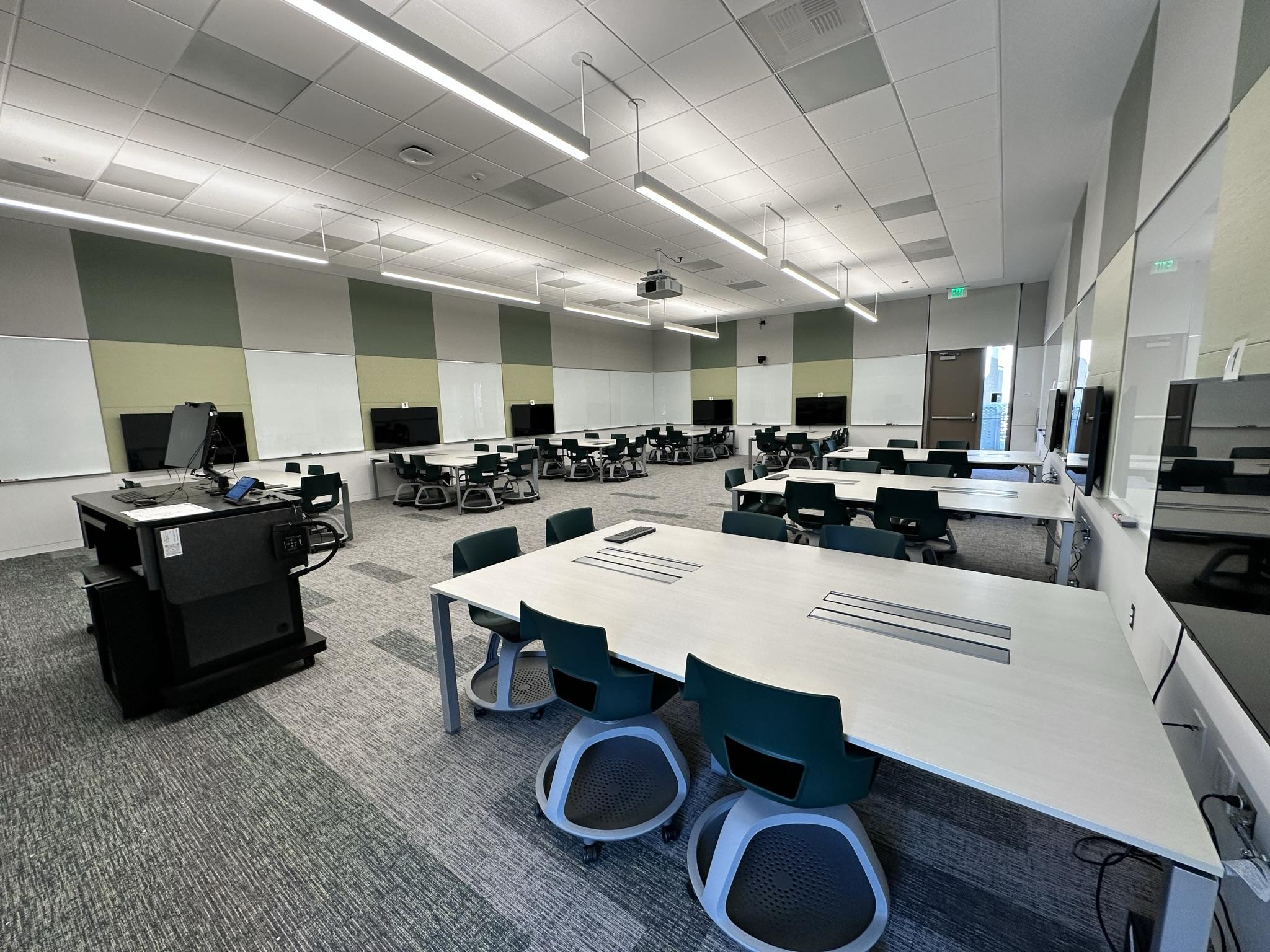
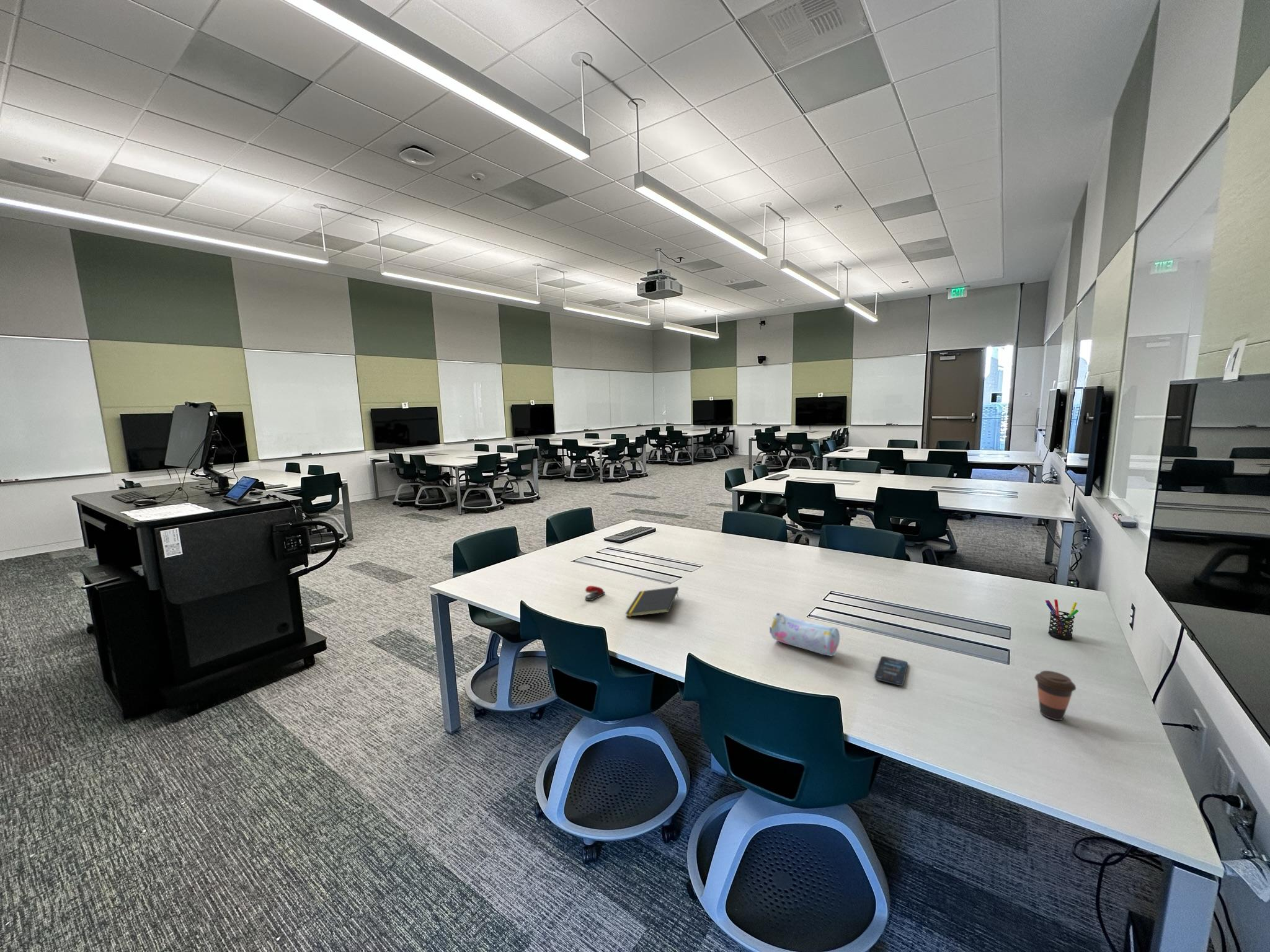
+ pen holder (1063, 618)
+ notepad (653, 601)
+ stapler (594, 591)
+ coffee cup (1053, 695)
+ smartphone (891, 670)
+ pencil case (804, 633)
